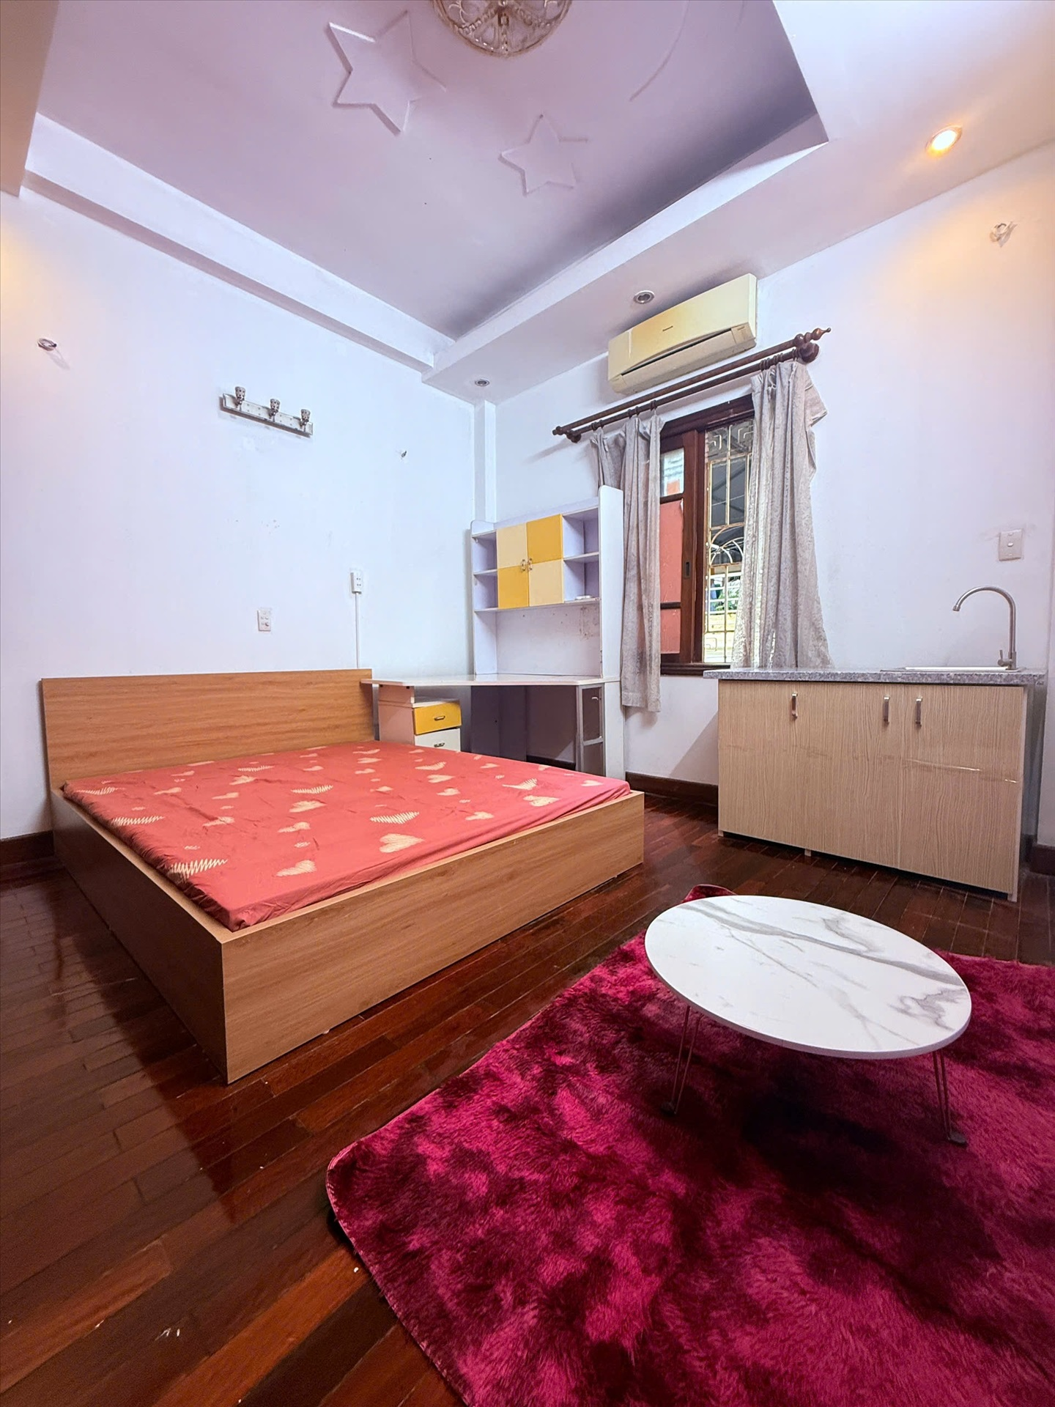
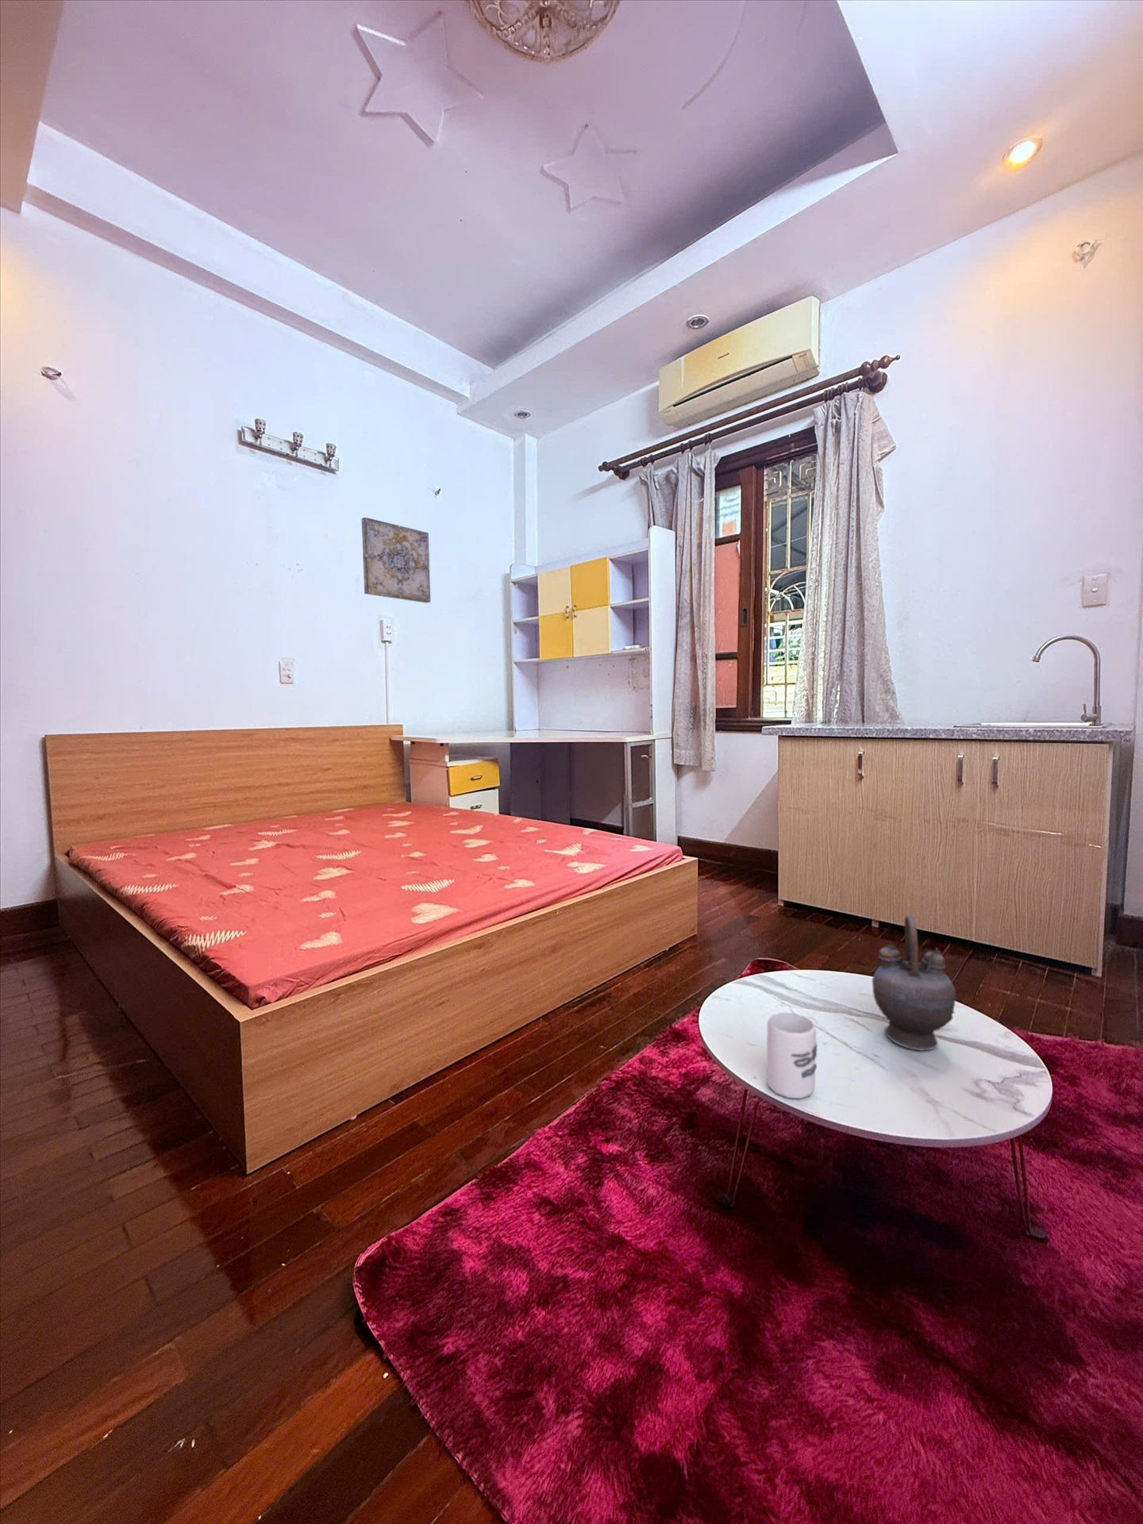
+ cup (791, 1055)
+ teapot (912, 974)
+ wall art (397, 562)
